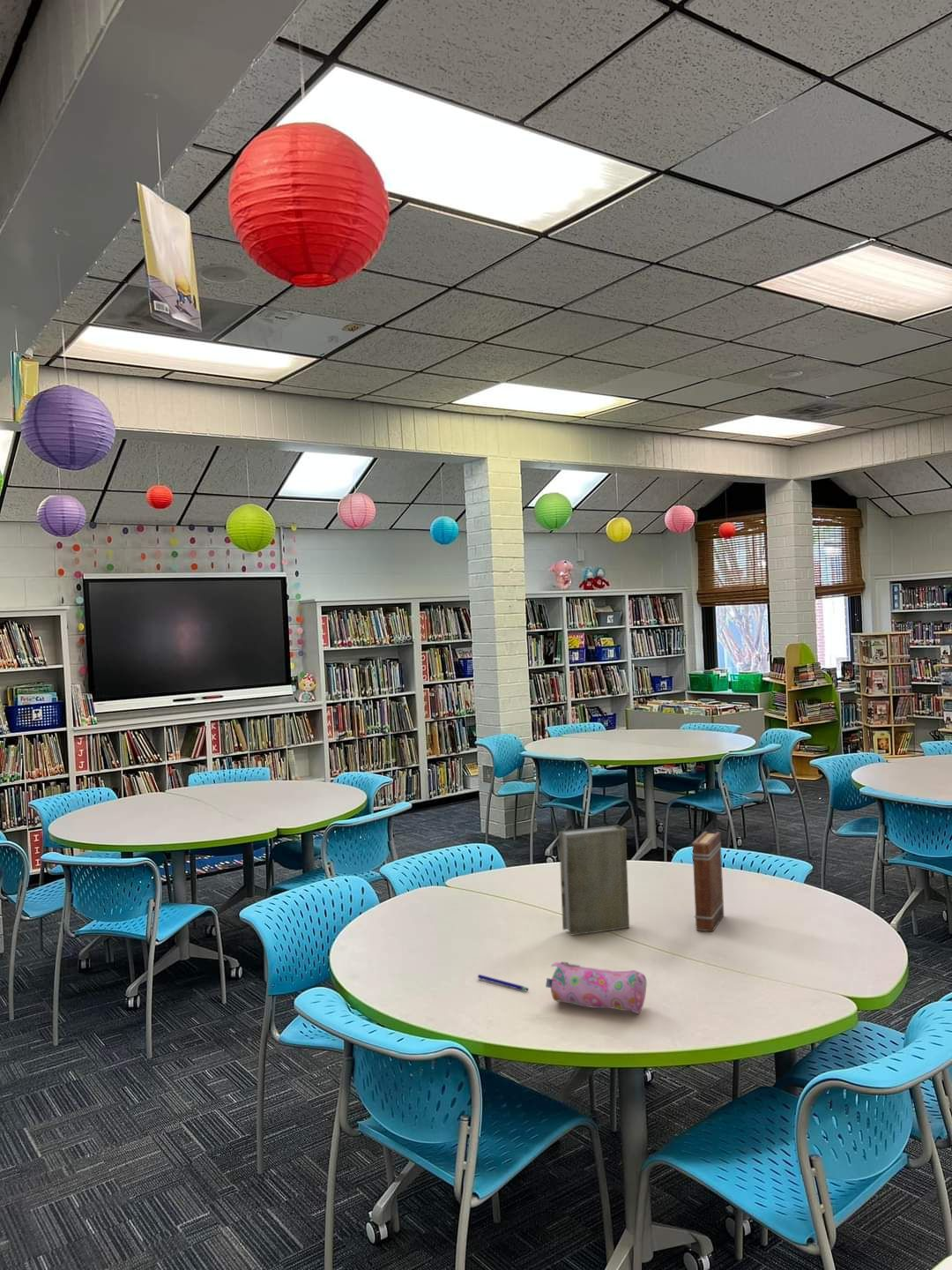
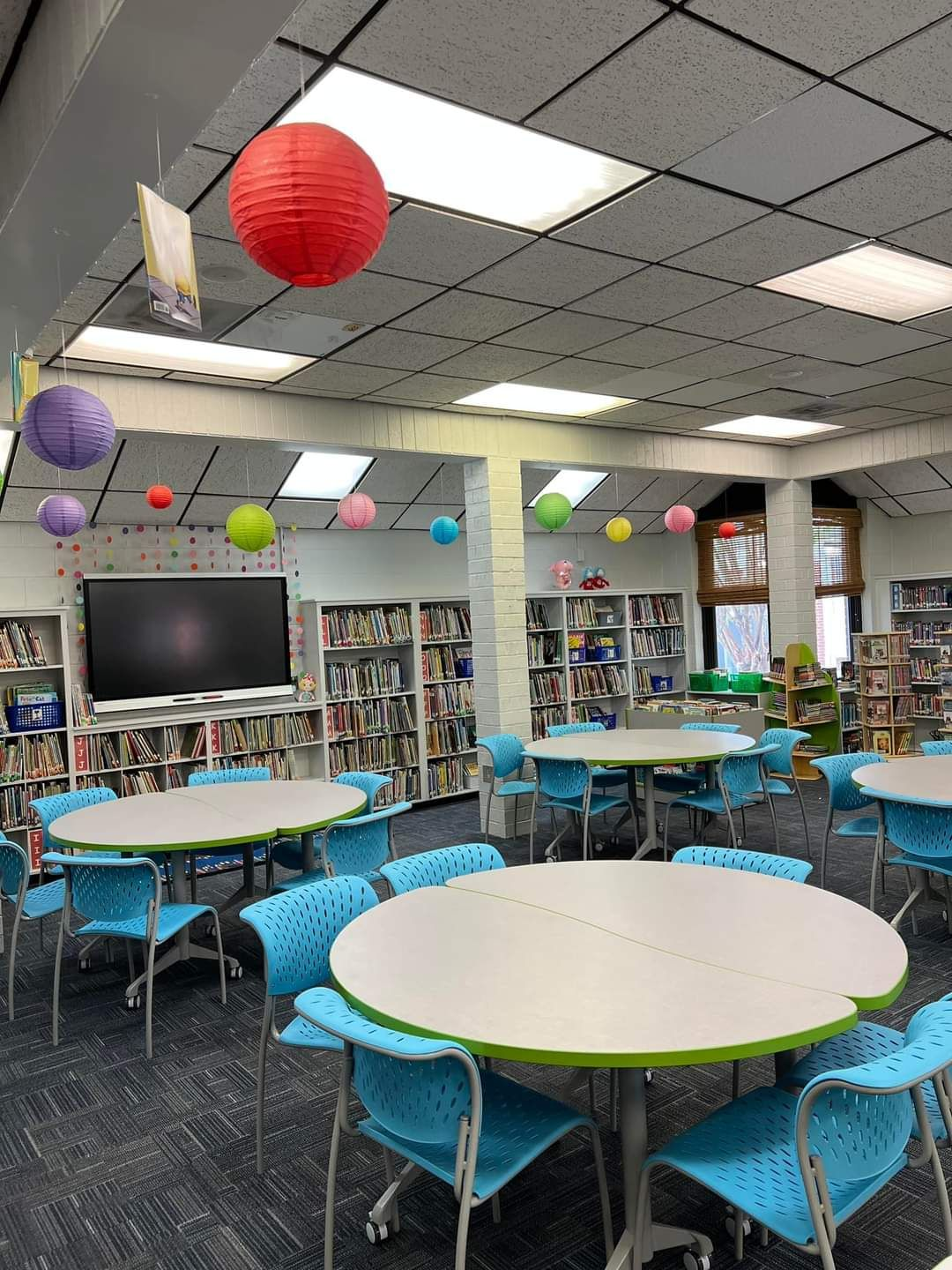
- pencil case (597, 986)
- book (593, 879)
- pen (502, 982)
- book (708, 880)
